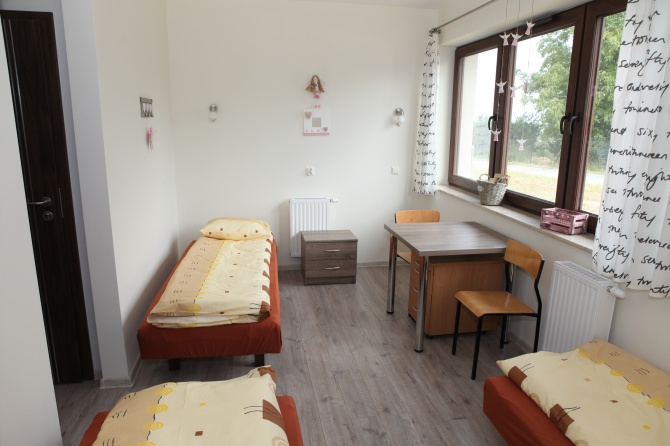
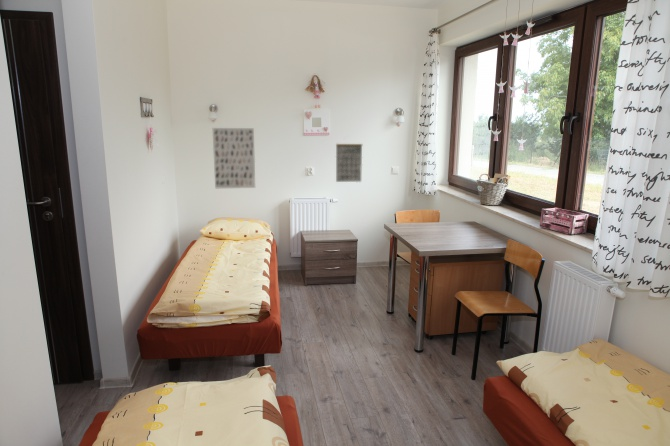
+ wall art (234, 158)
+ calendar (349, 158)
